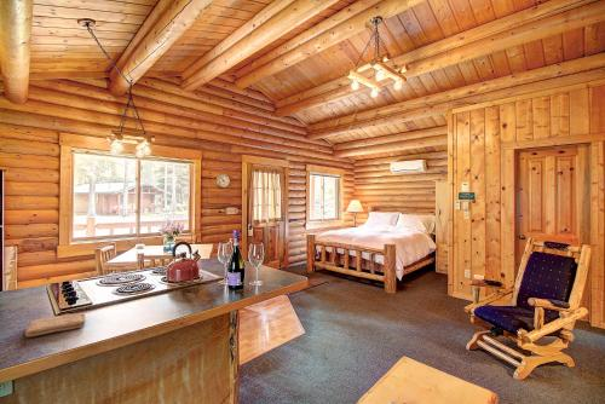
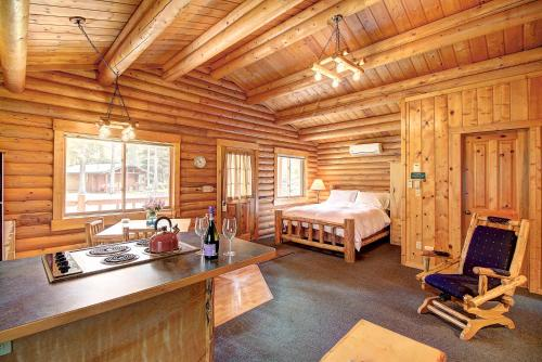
- washcloth (57, 323)
